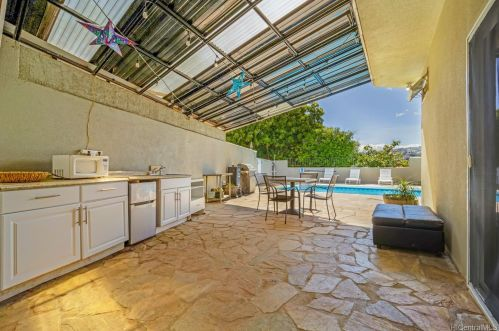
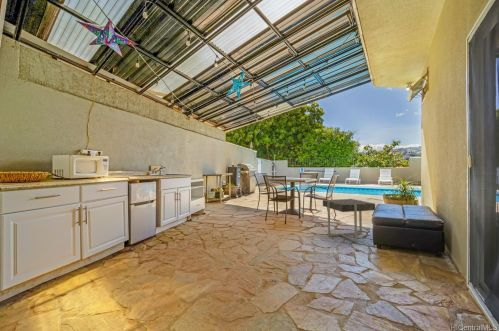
+ side table (354, 219)
